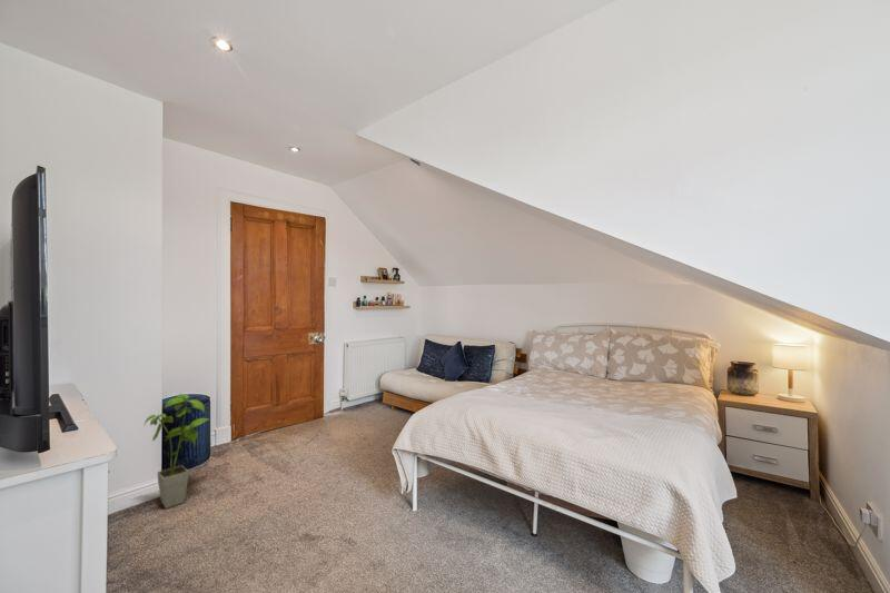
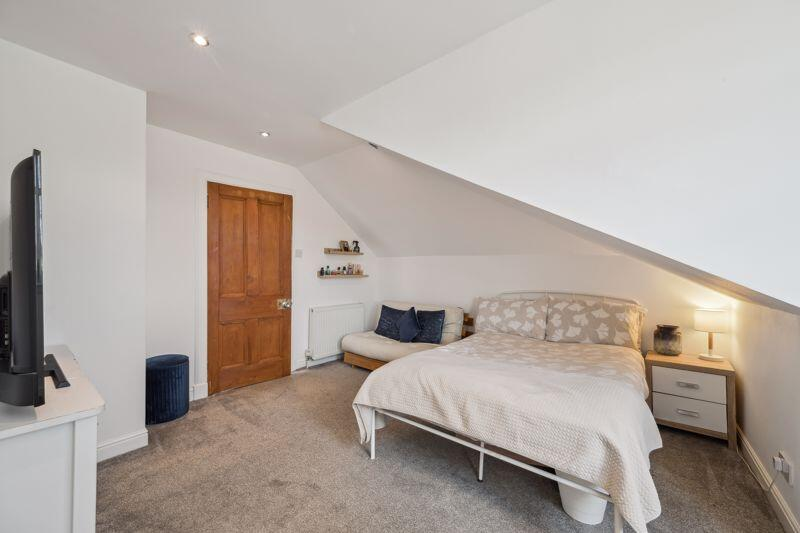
- house plant (180, 446)
